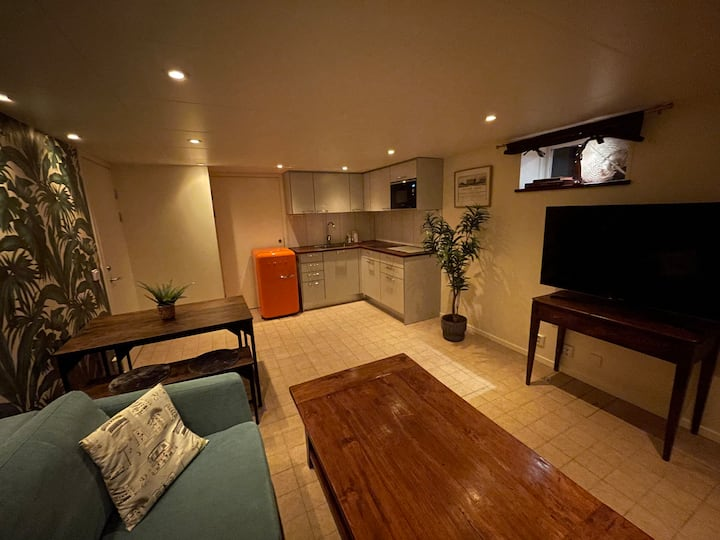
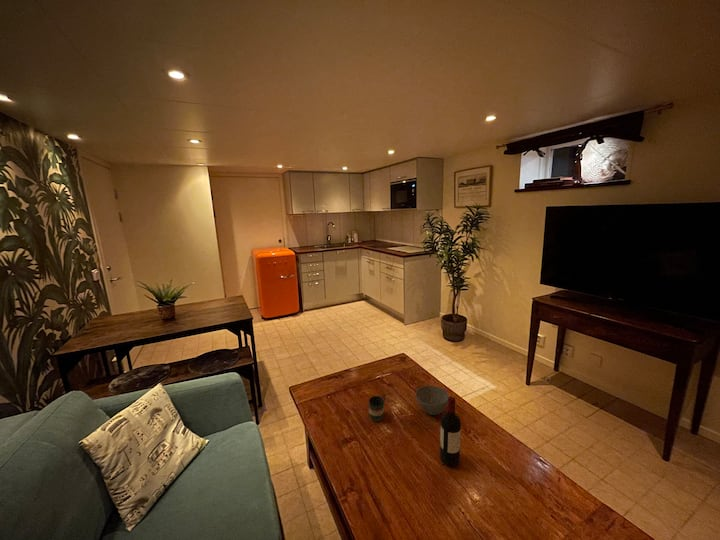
+ bowl (431, 402)
+ mug (378, 406)
+ wine bottle (450, 429)
